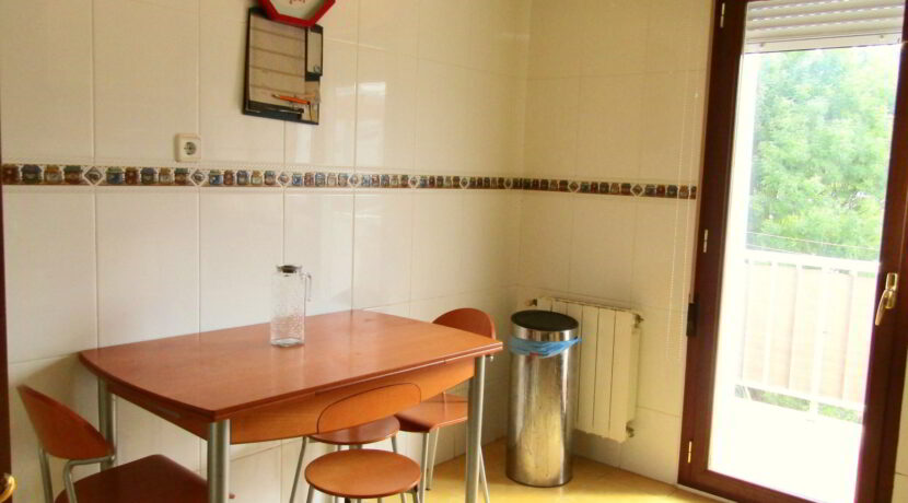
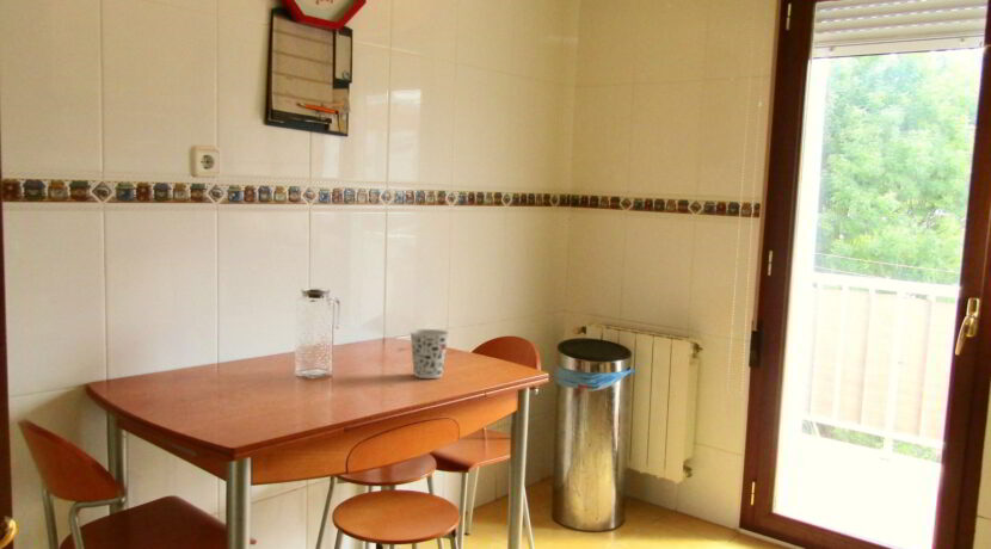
+ cup (429, 353)
